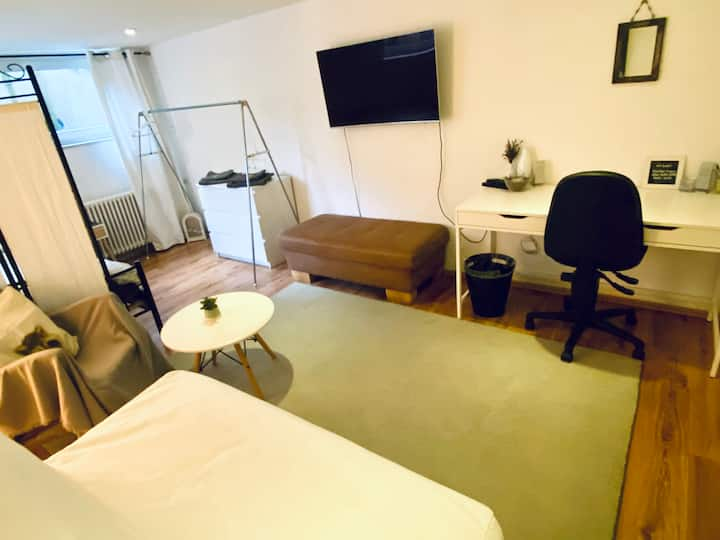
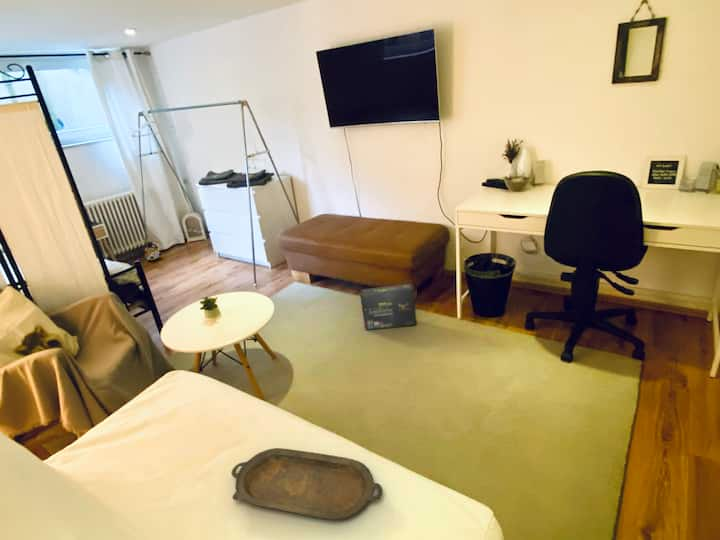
+ plush toy (150, 251)
+ box (388, 307)
+ serving tray (303, 482)
